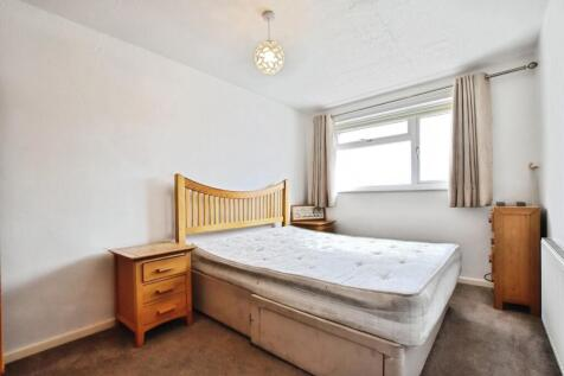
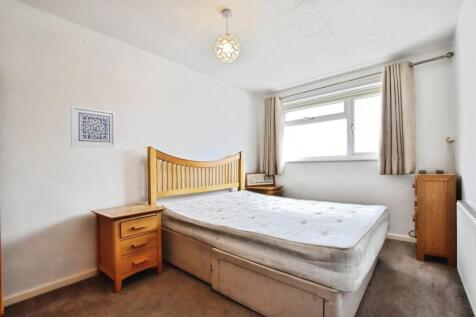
+ wall art (94, 127)
